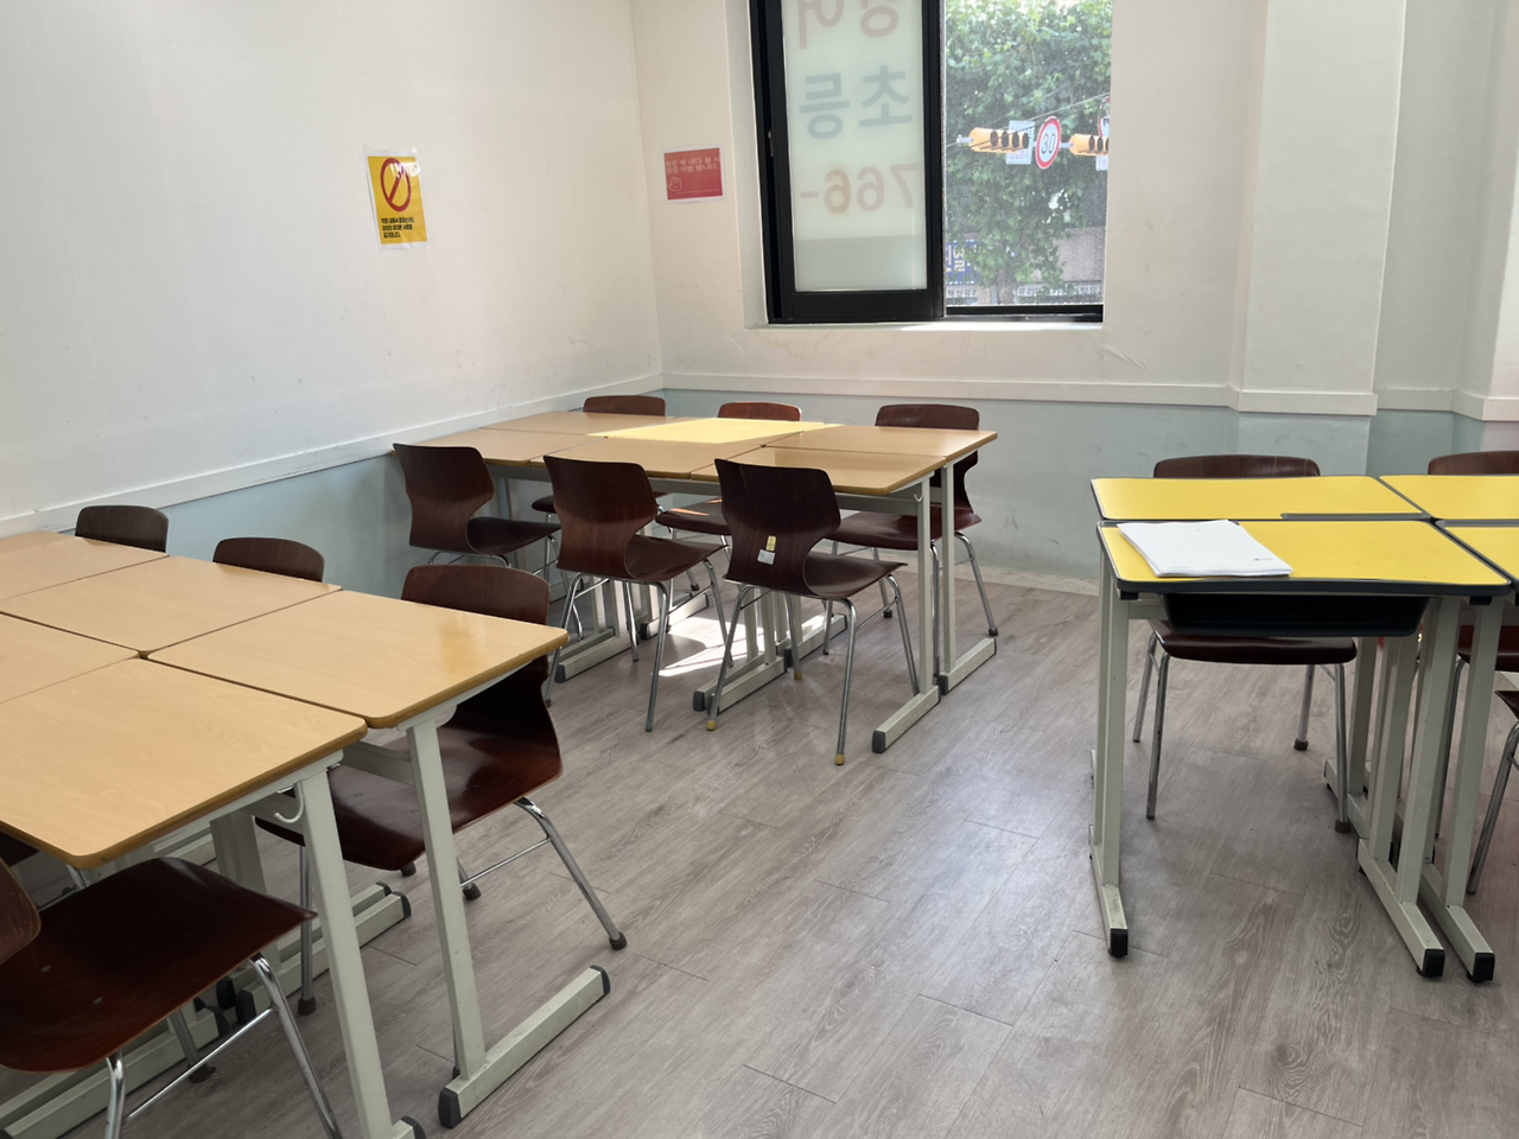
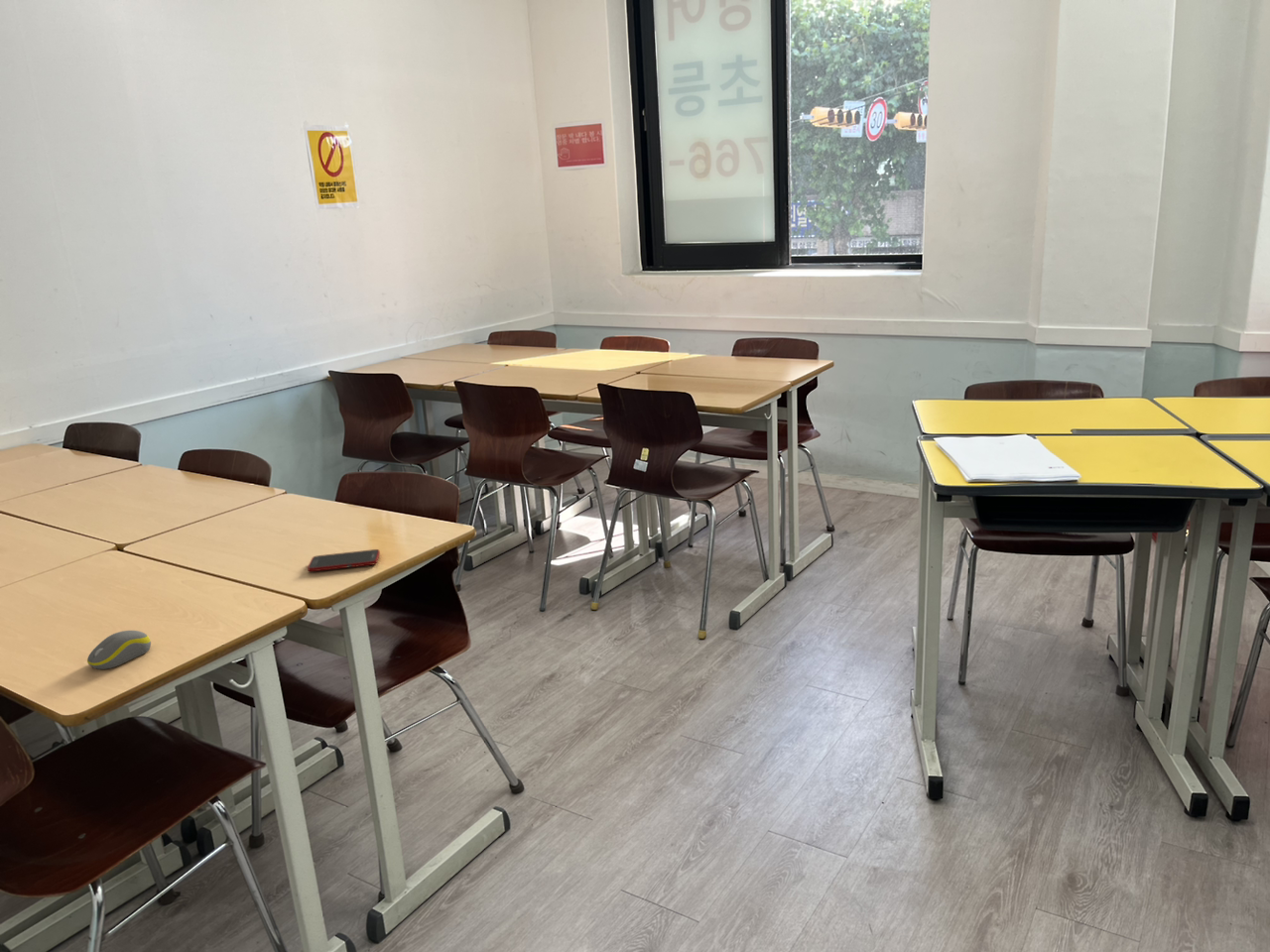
+ computer mouse (118, 647)
+ cell phone (344, 560)
